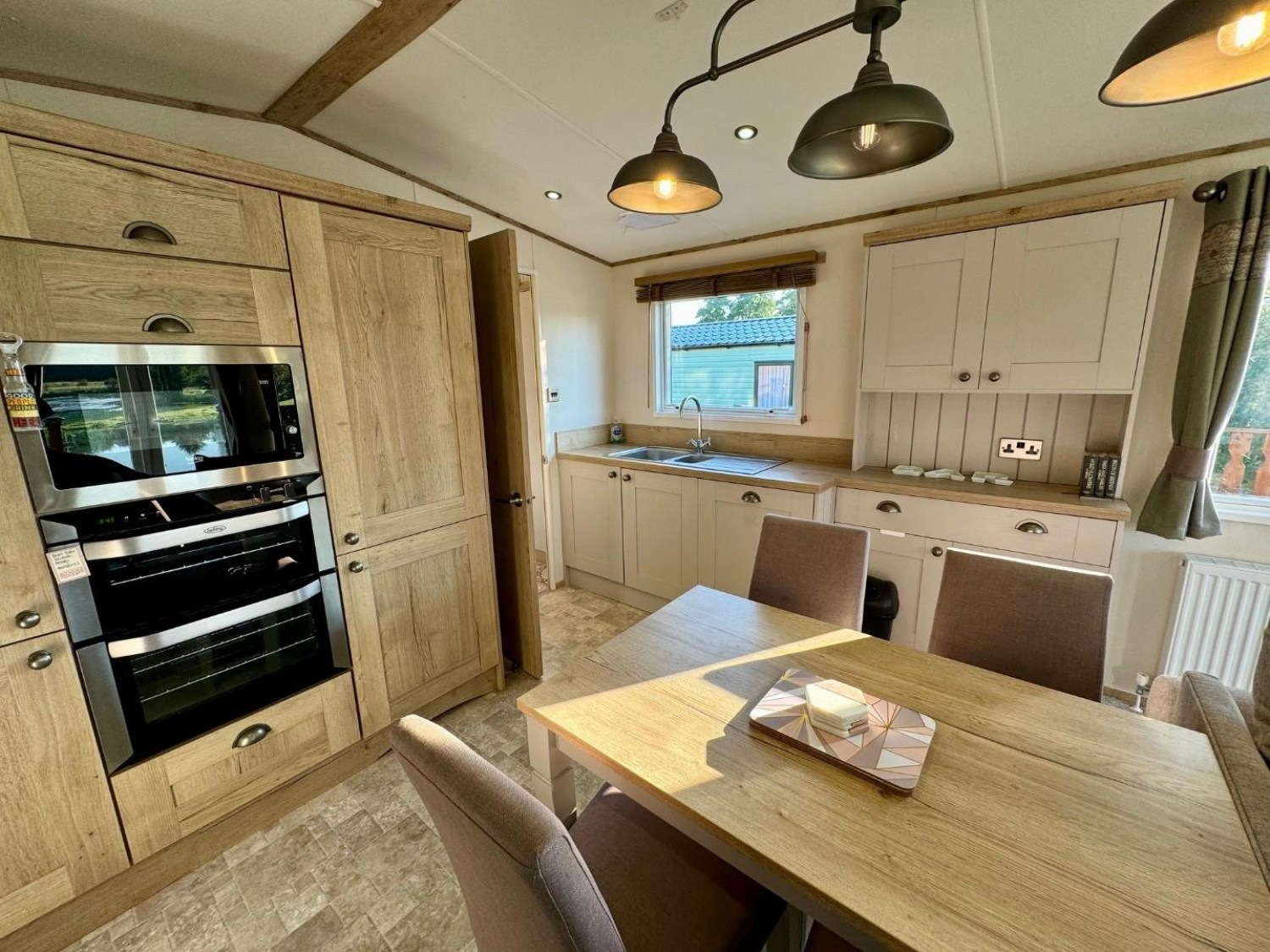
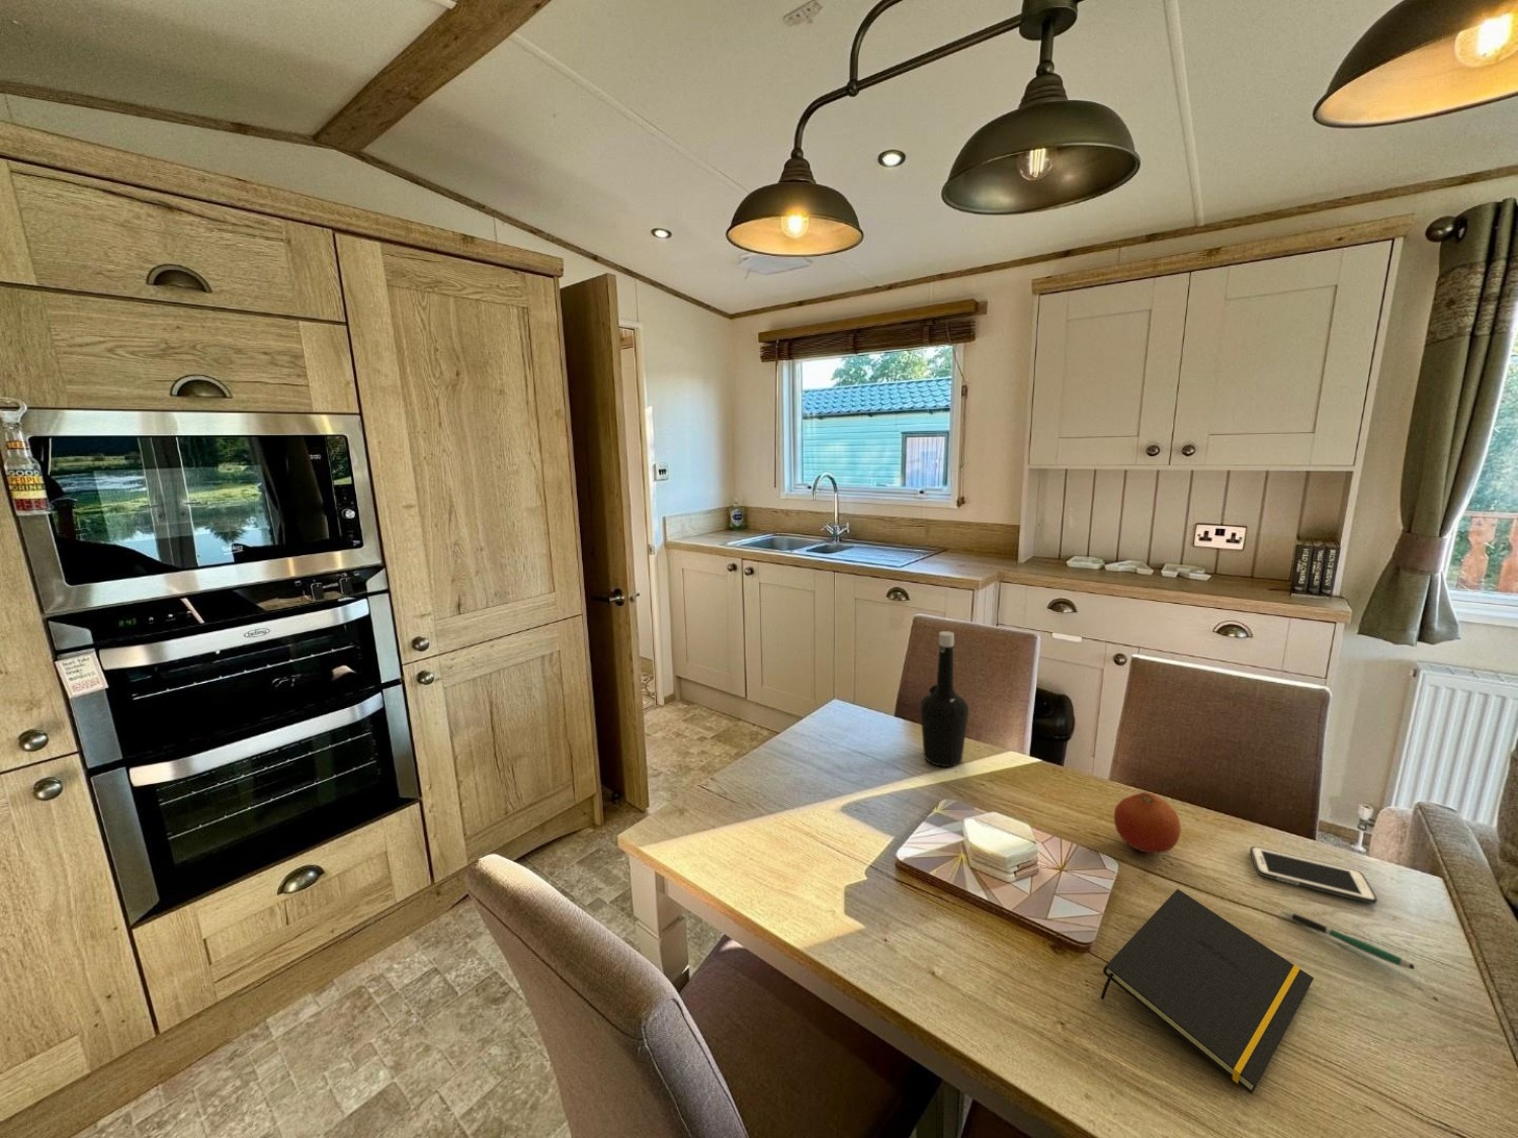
+ notepad (1208, 975)
+ fruit (1146, 821)
+ bottle (944, 697)
+ pen (1343, 937)
+ cell phone (1310, 873)
